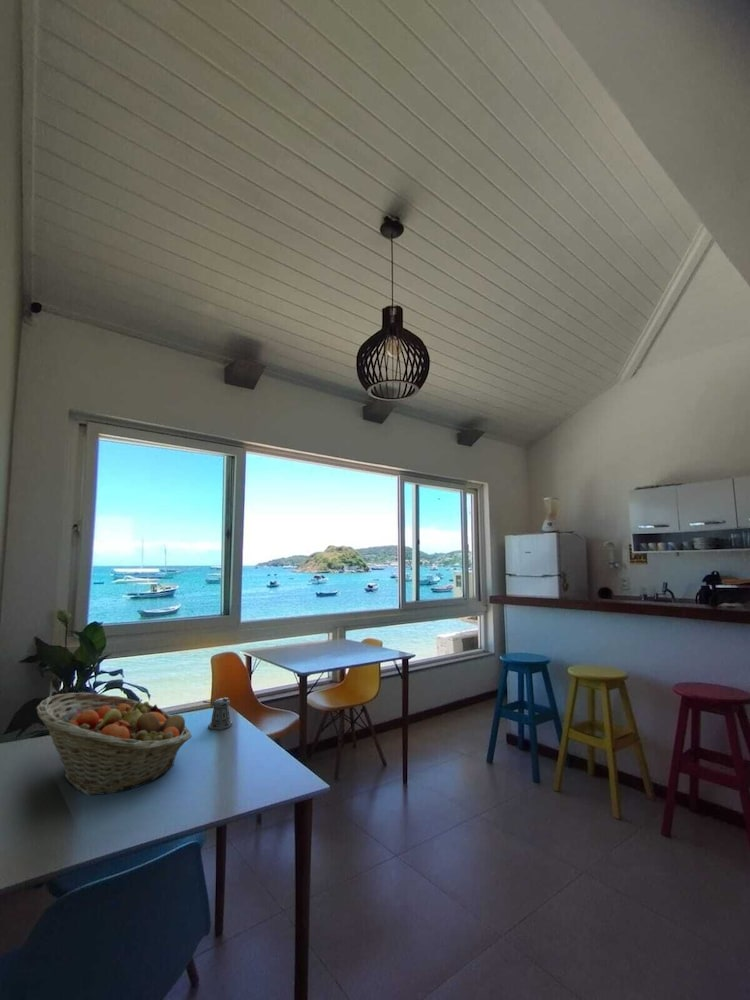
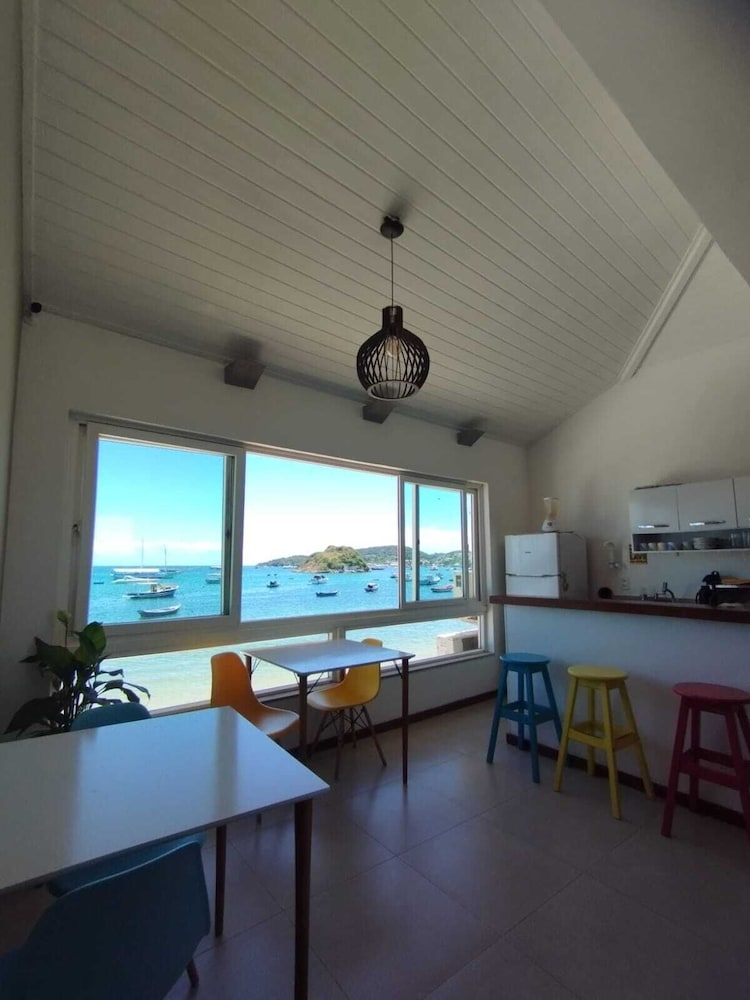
- pepper shaker (218, 711)
- fruit basket (116, 731)
